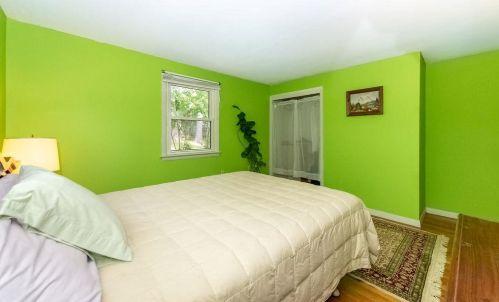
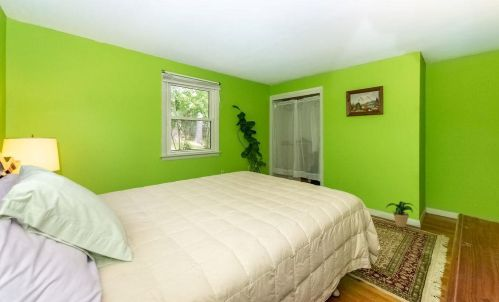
+ potted plant (401, 214)
